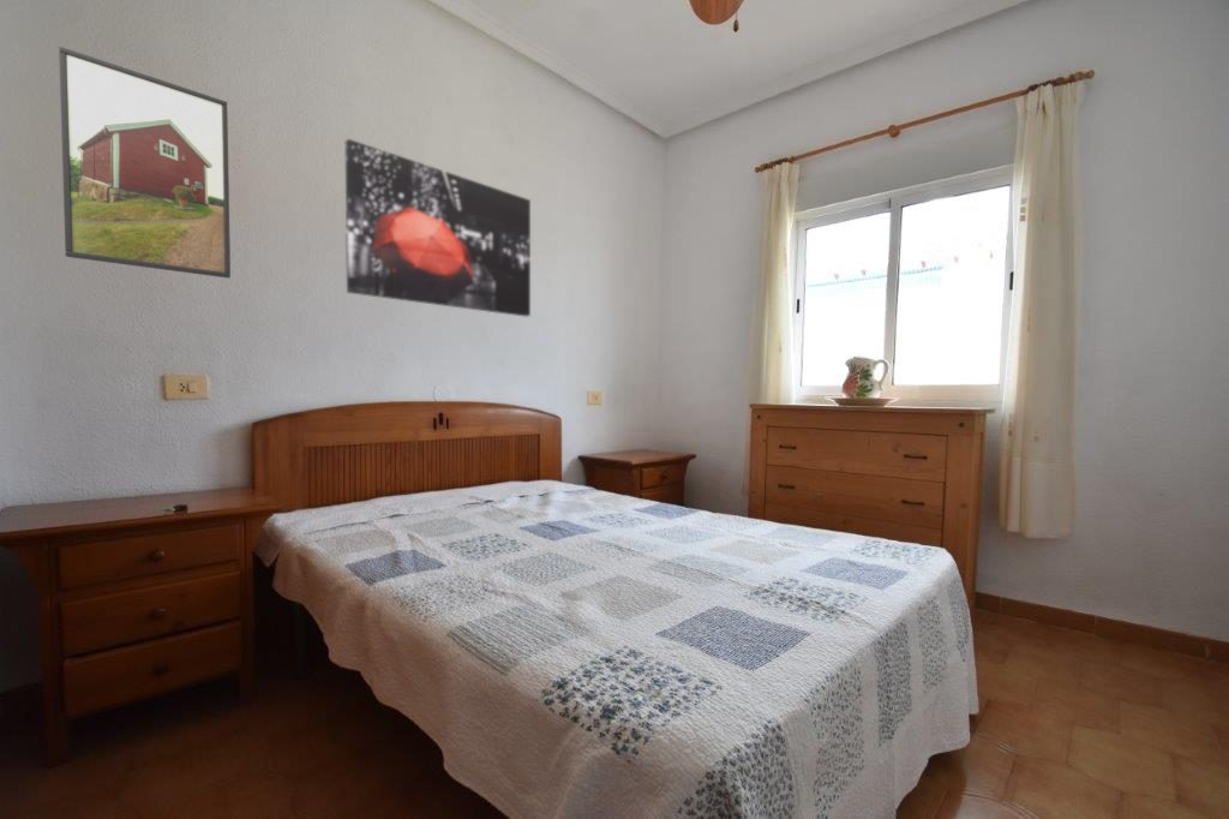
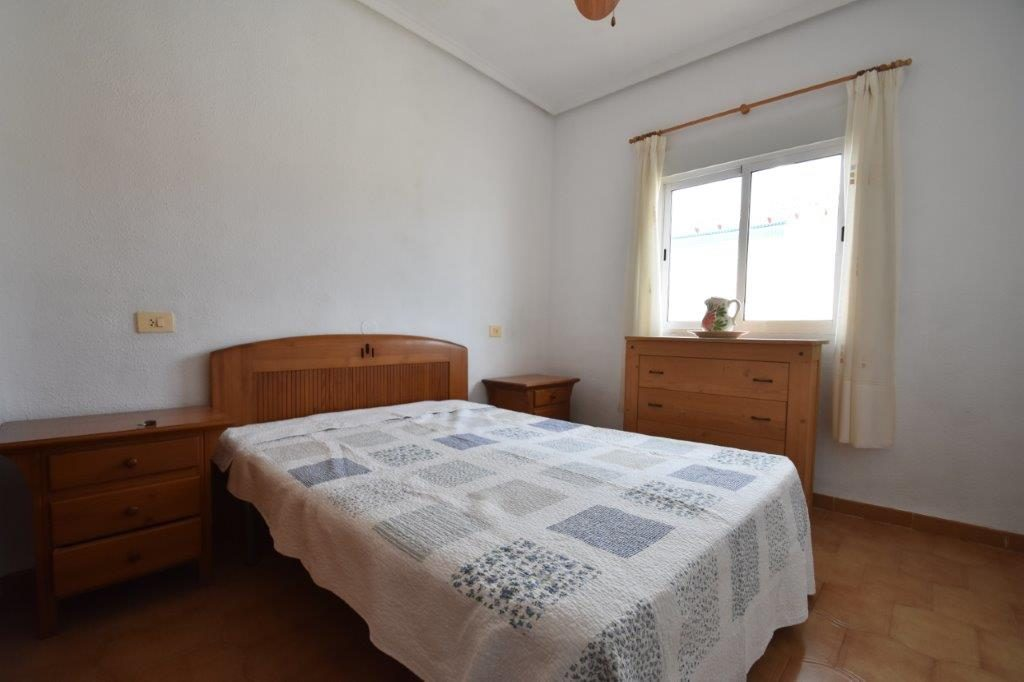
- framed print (152, 173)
- wall art (450, 240)
